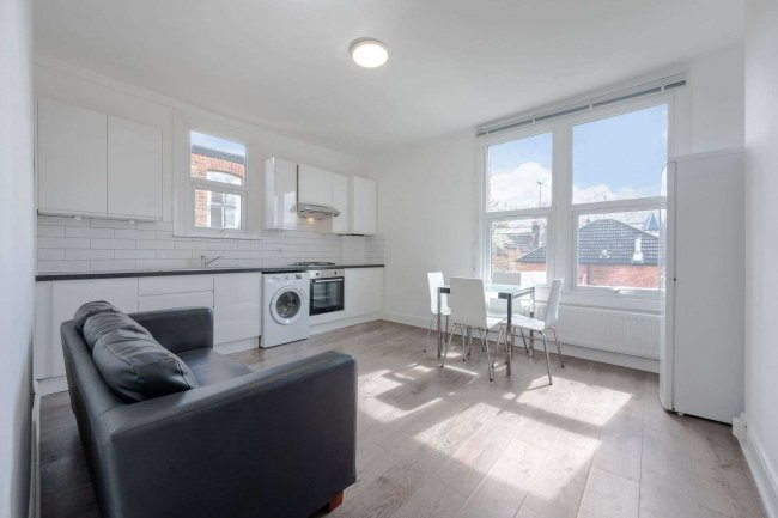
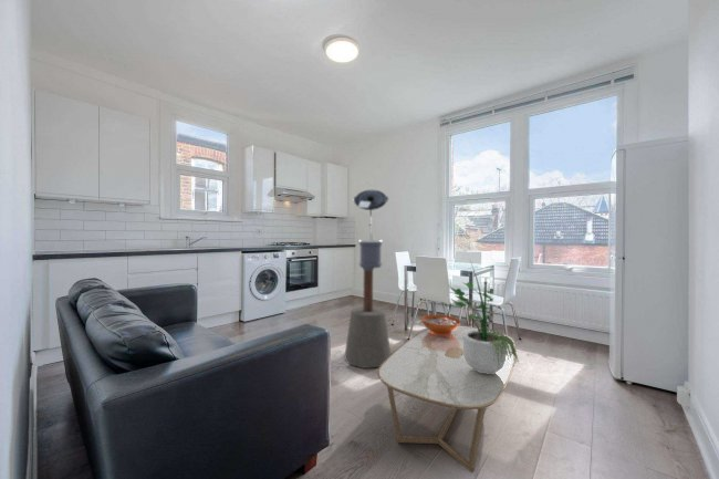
+ decorative bowl (440, 325)
+ coffee table (454, 382)
+ potted plant (482, 310)
+ floor lamp (367, 272)
